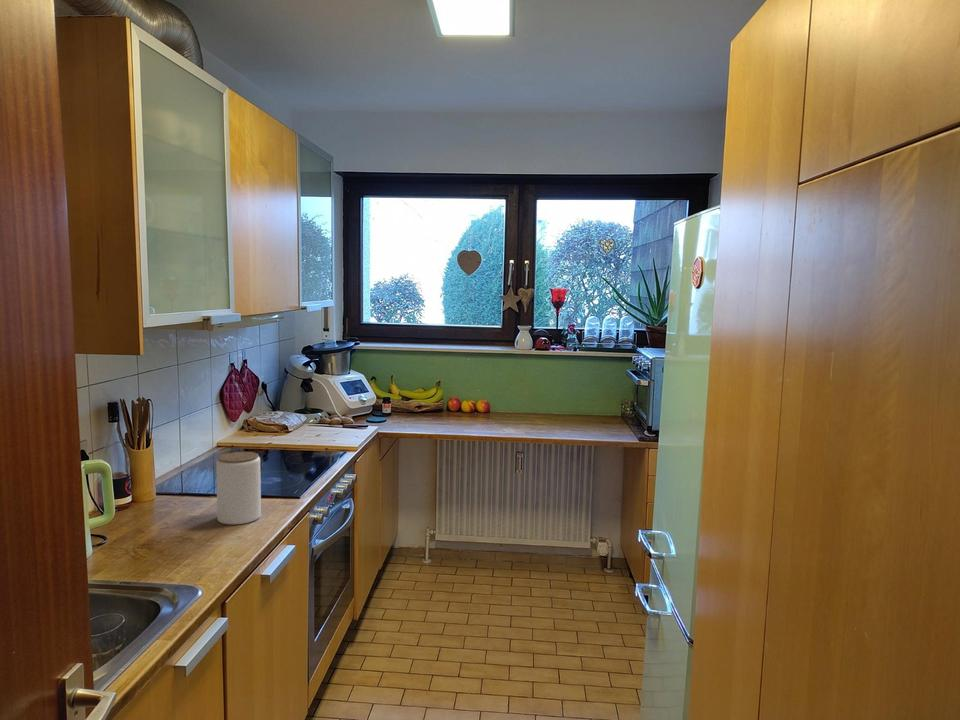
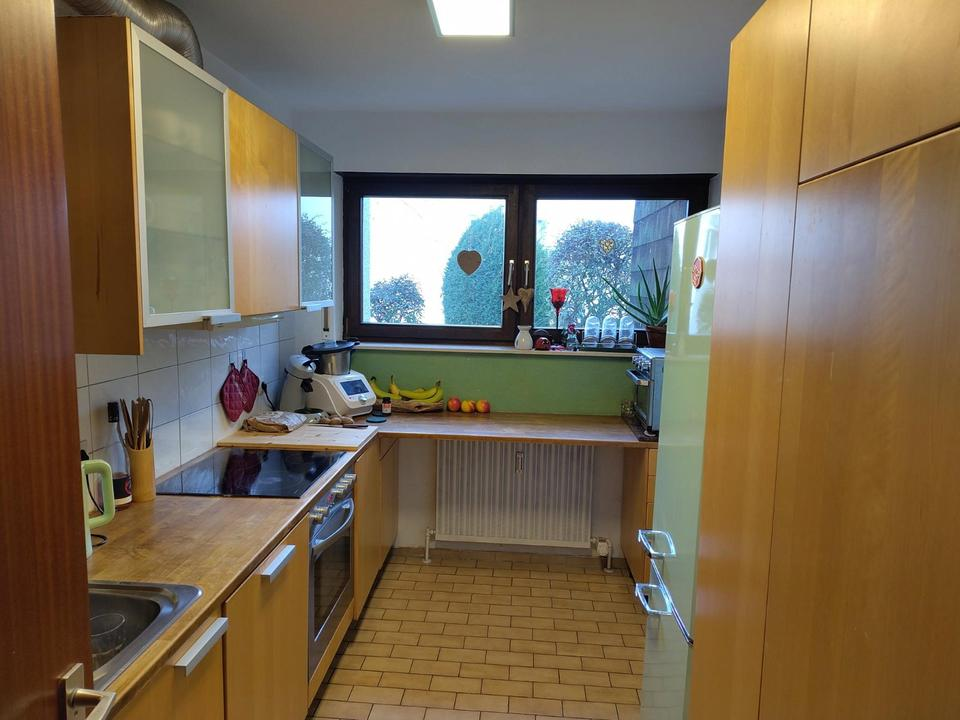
- jar (238, 486)
